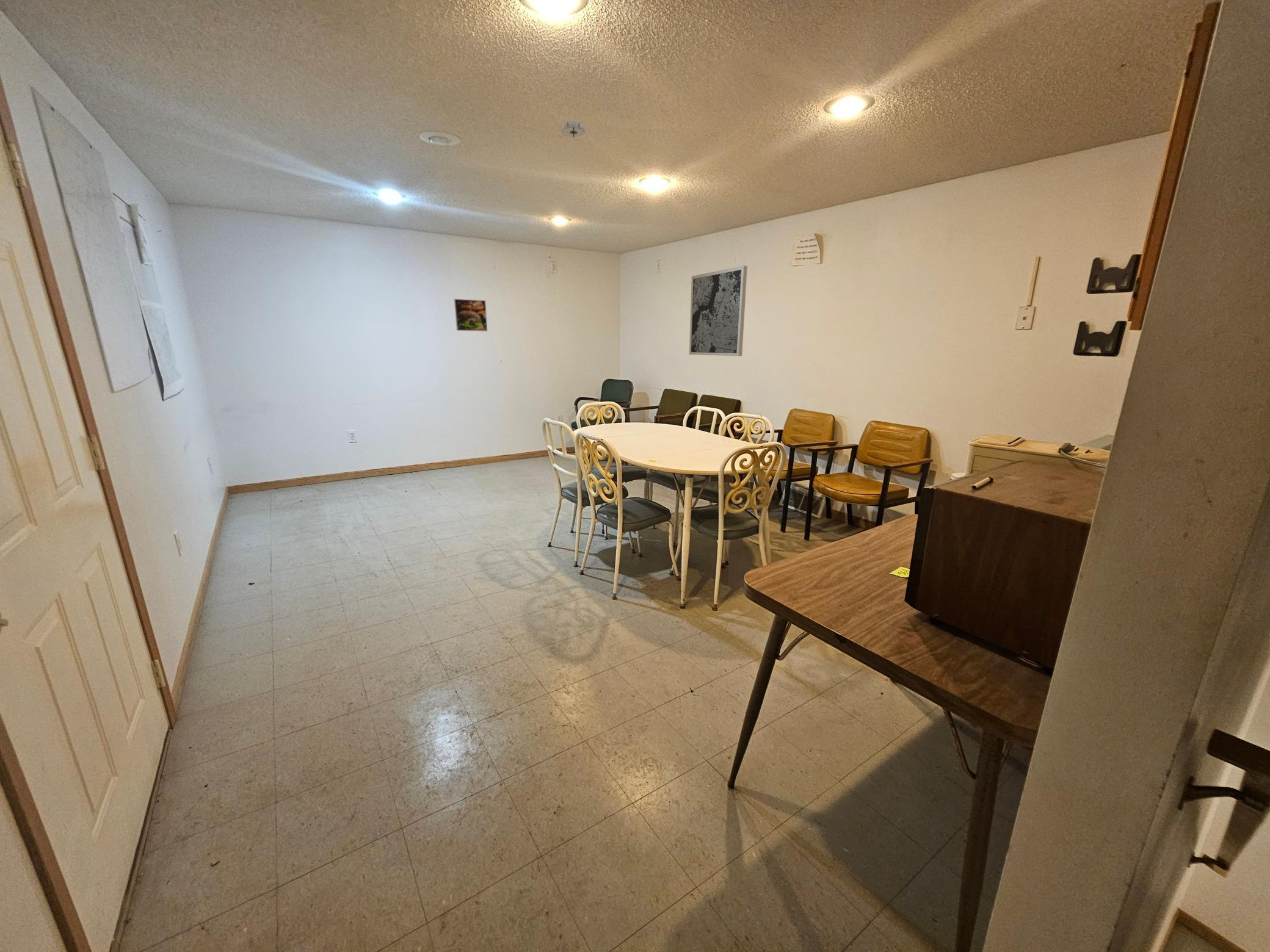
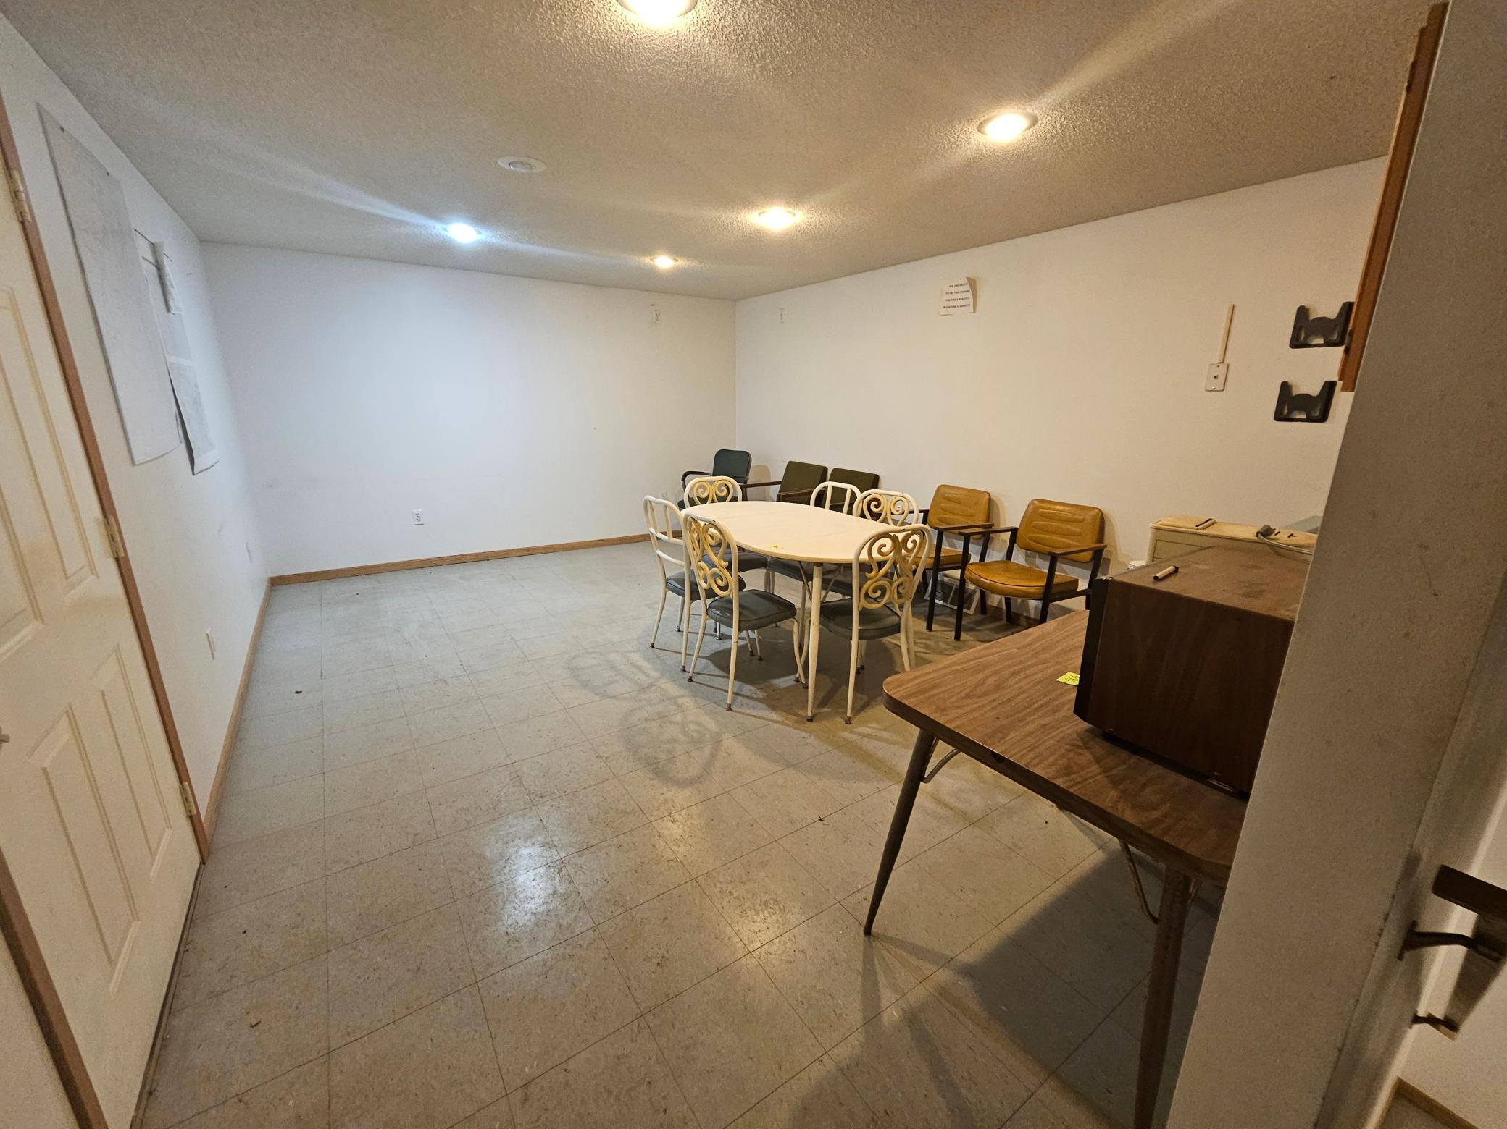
- smoke detector (572, 129)
- wall art (716, 314)
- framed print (471, 315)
